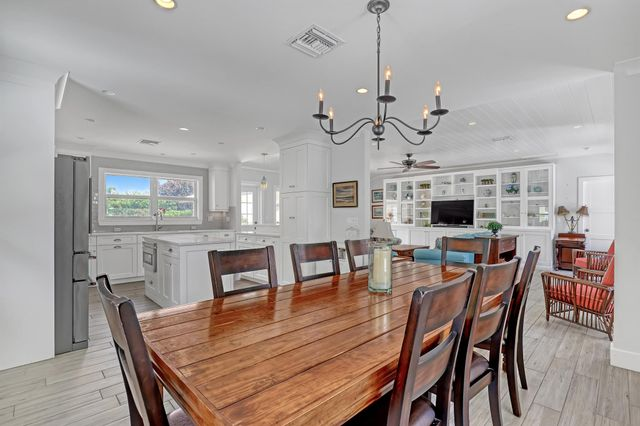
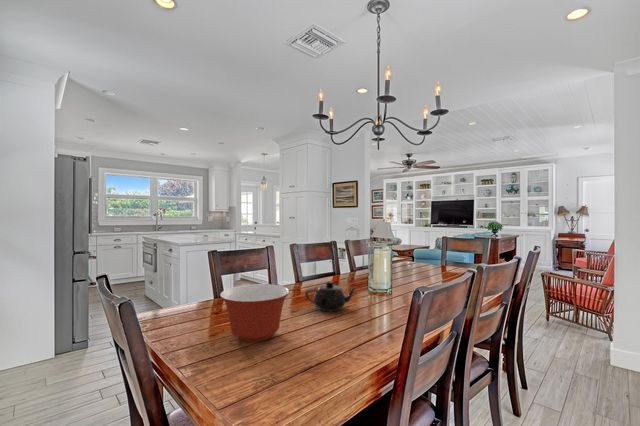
+ mixing bowl (255, 313)
+ teapot (331, 294)
